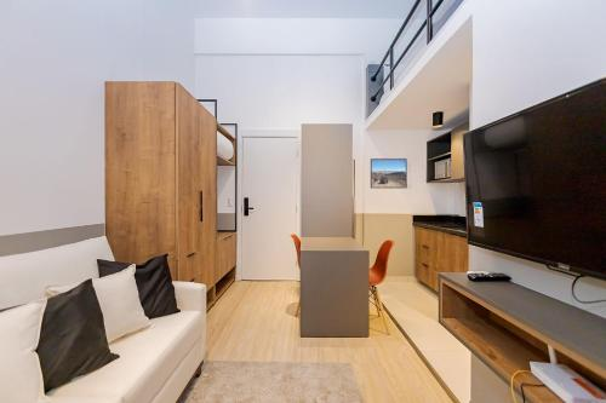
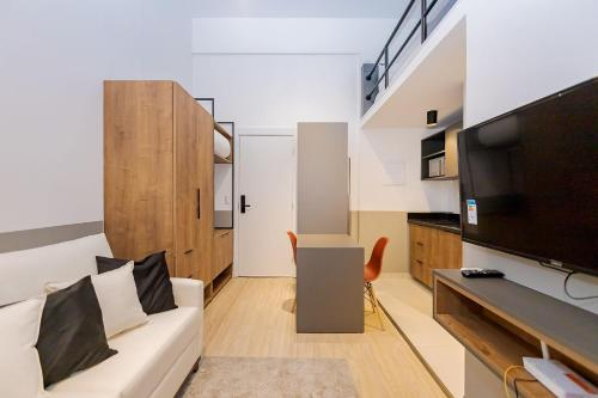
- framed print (388, 173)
